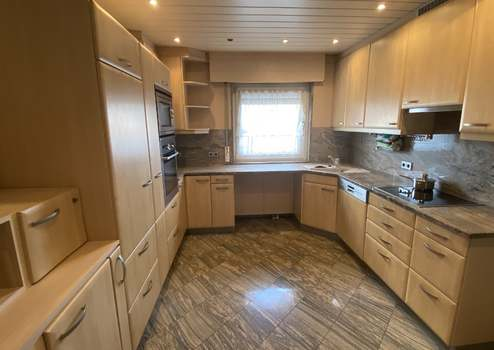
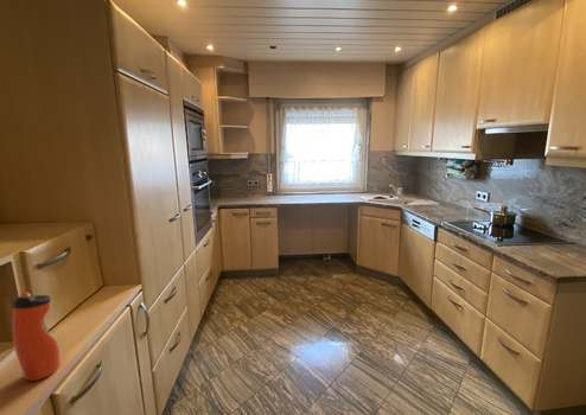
+ water bottle (34, 332)
